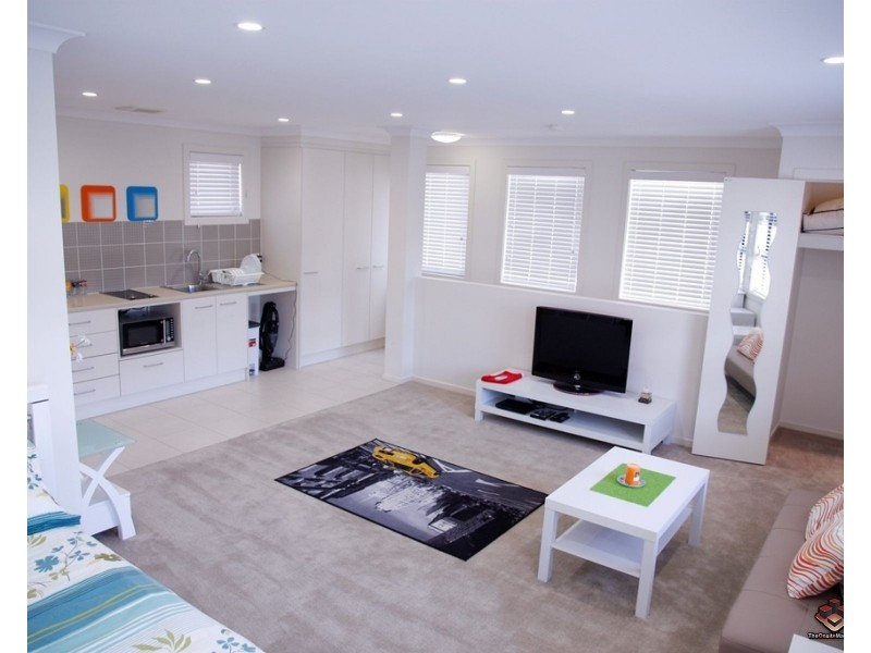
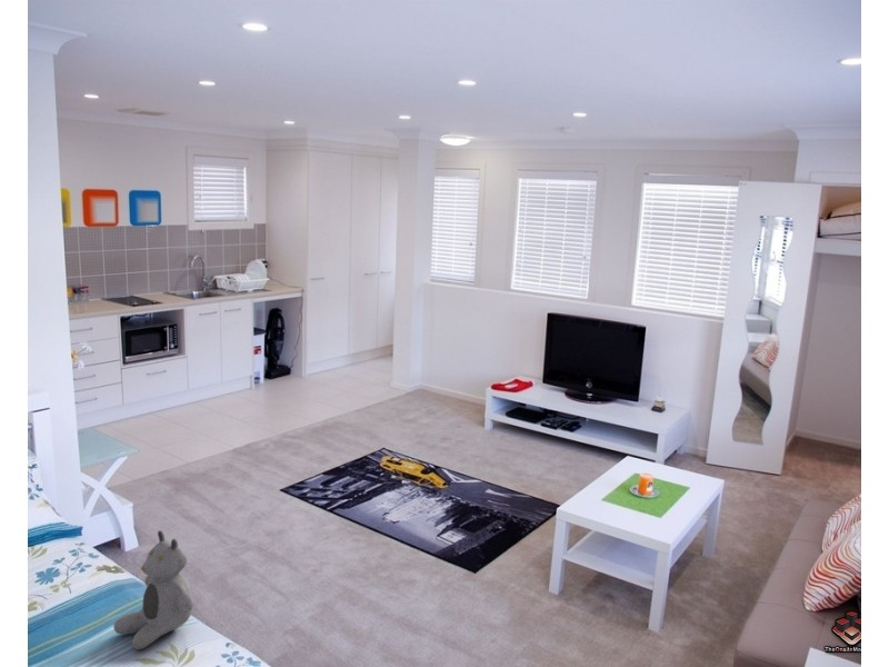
+ teddy bear (153, 585)
